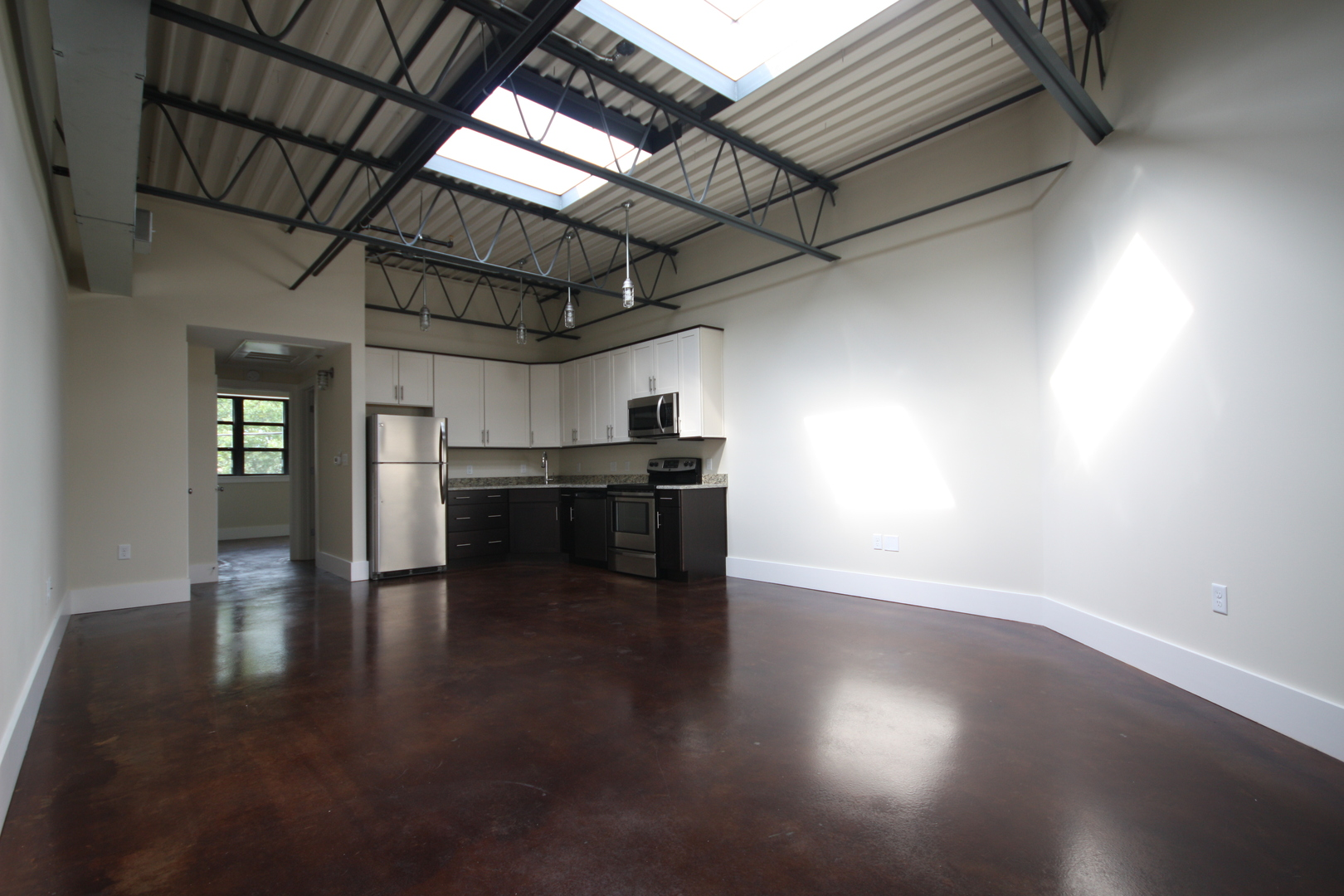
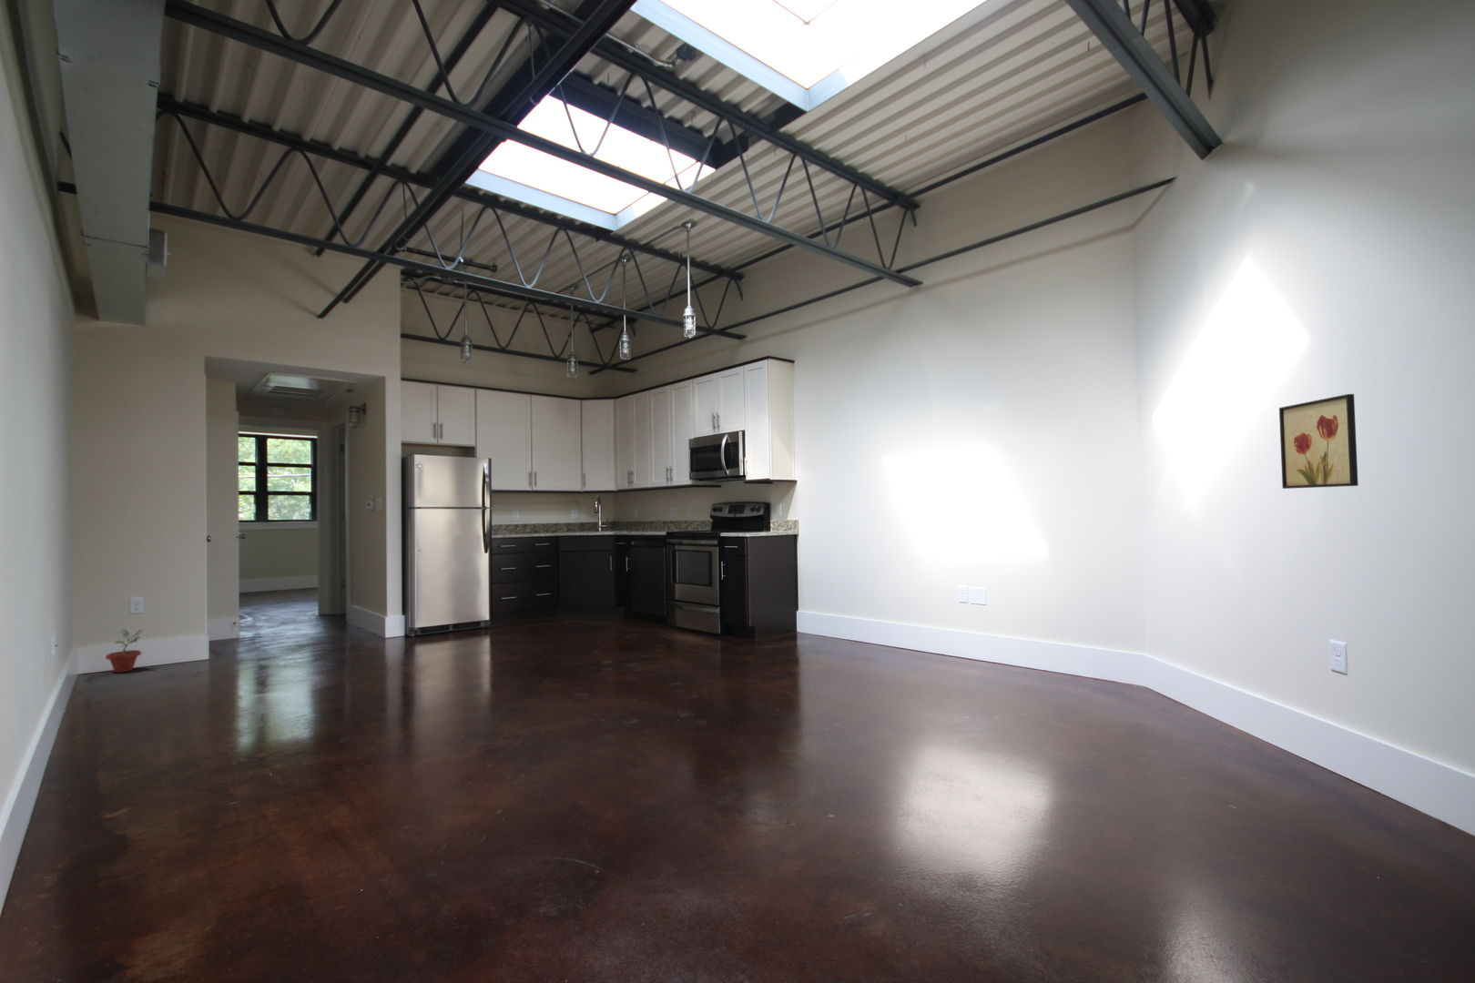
+ potted plant (125, 649)
+ wall art (1317, 444)
